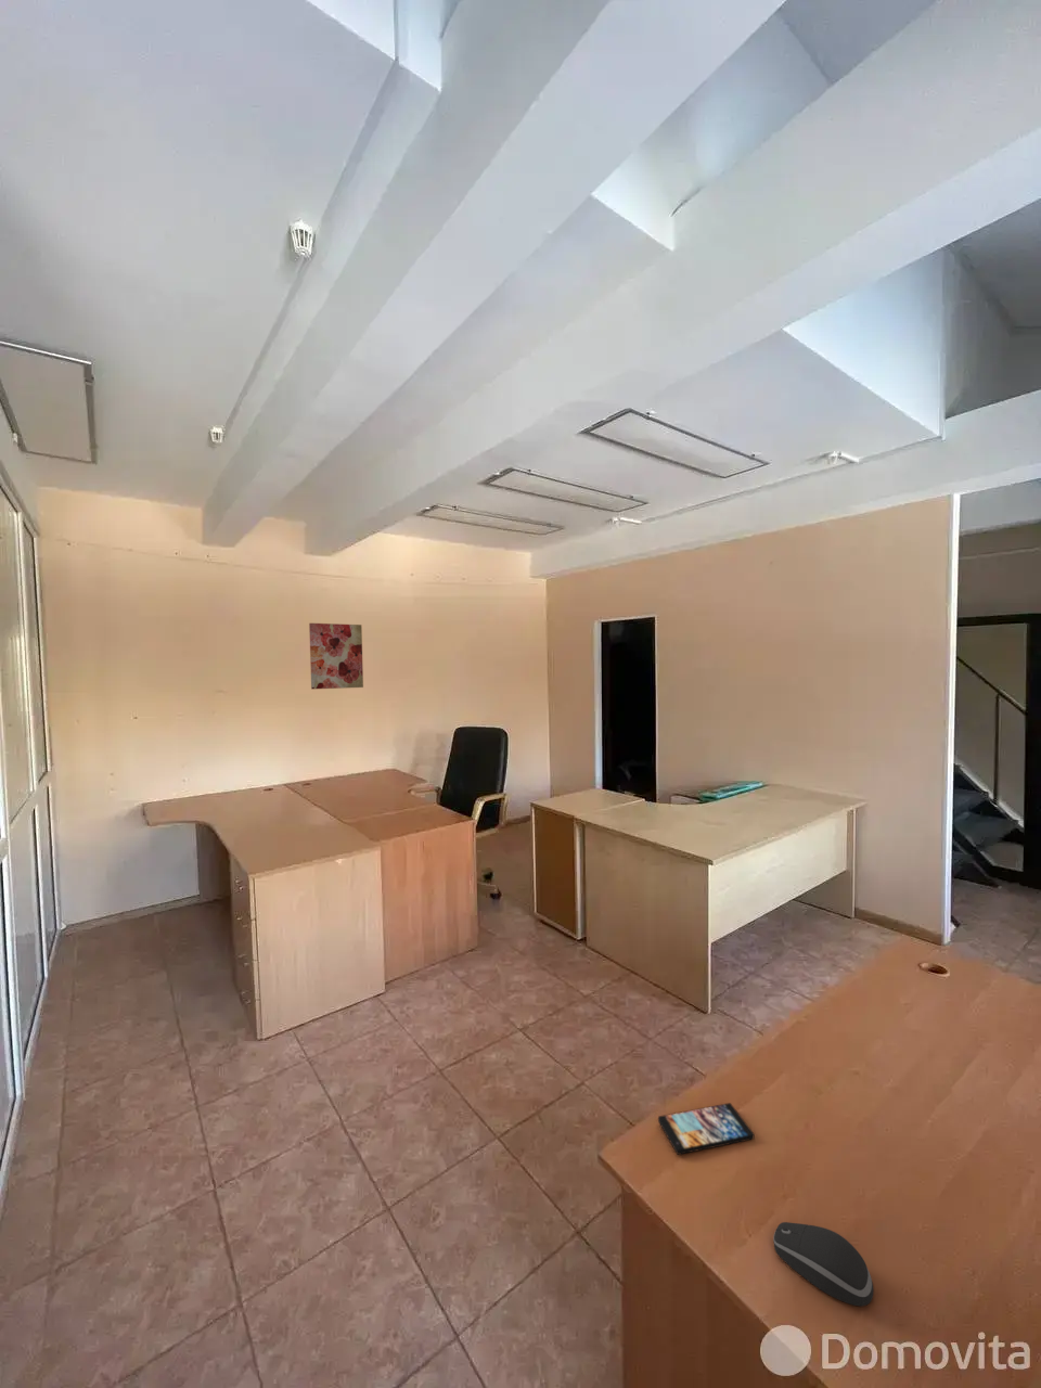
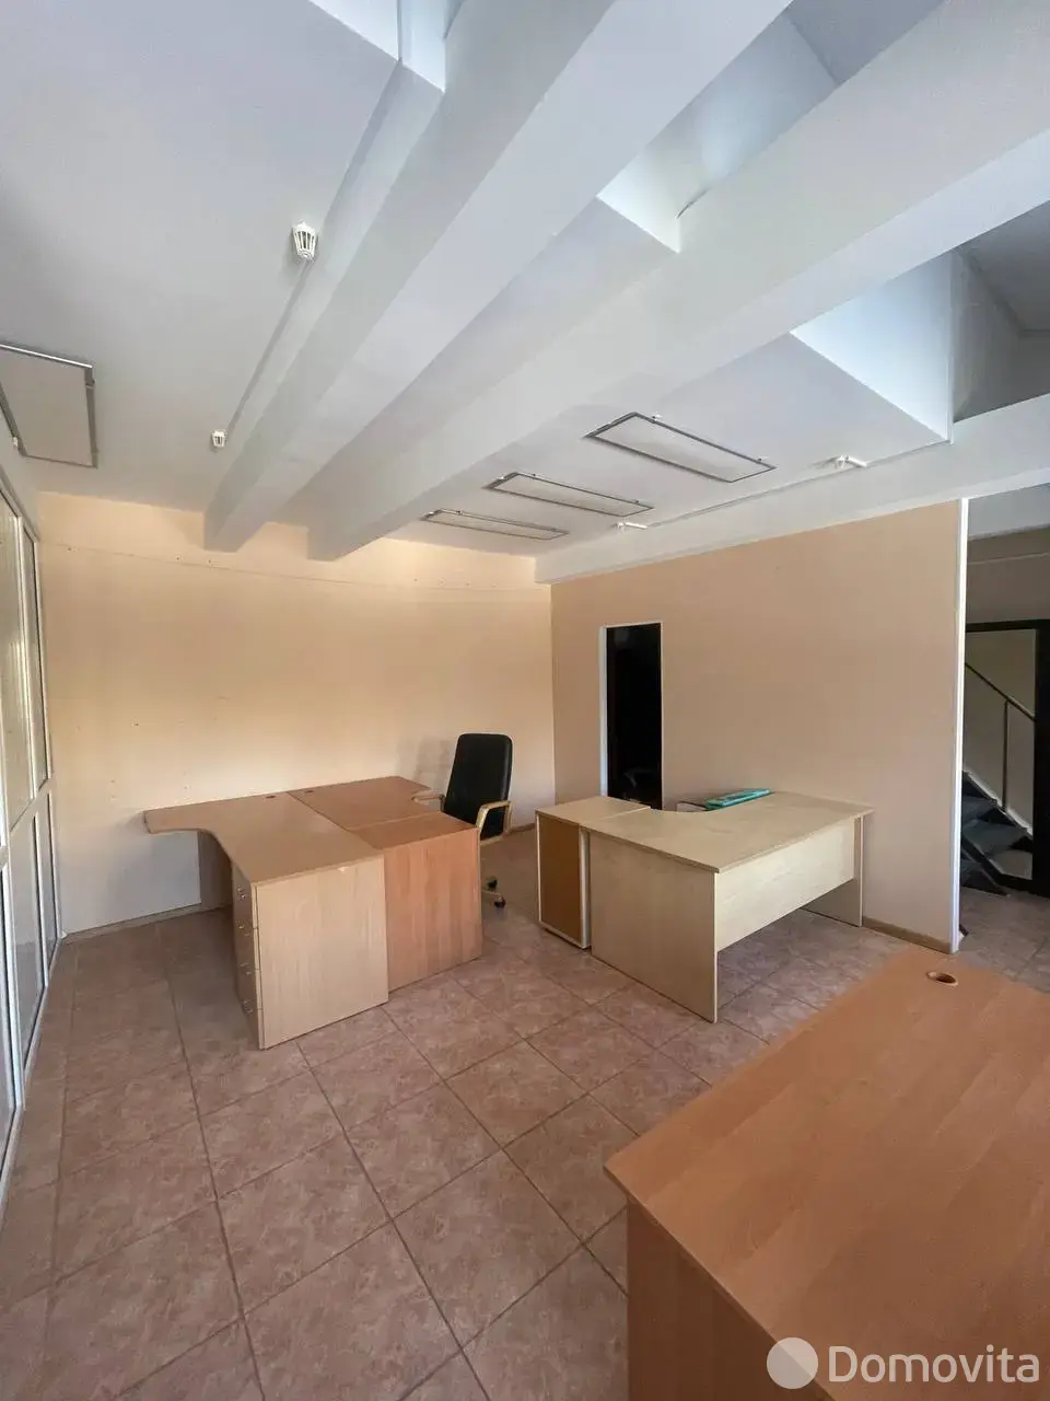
- smartphone (705, 1127)
- computer mouse (821, 1252)
- wall art (336, 656)
